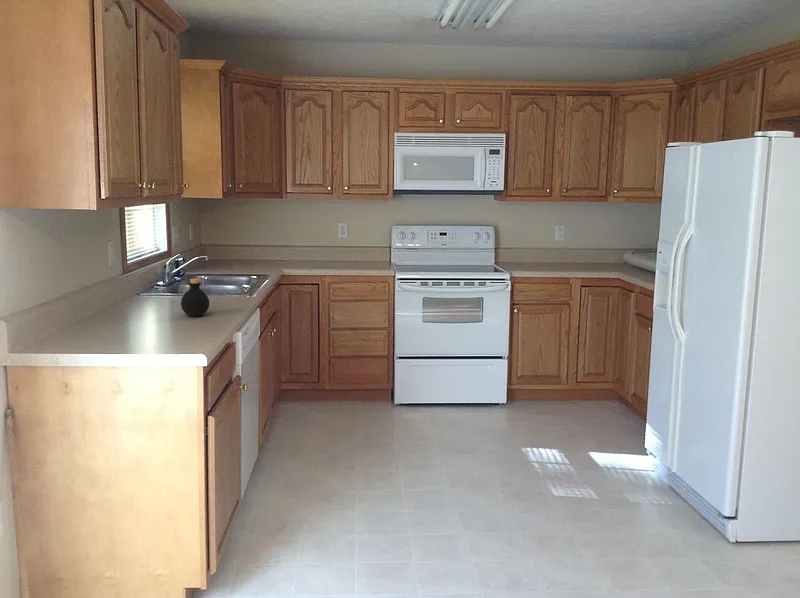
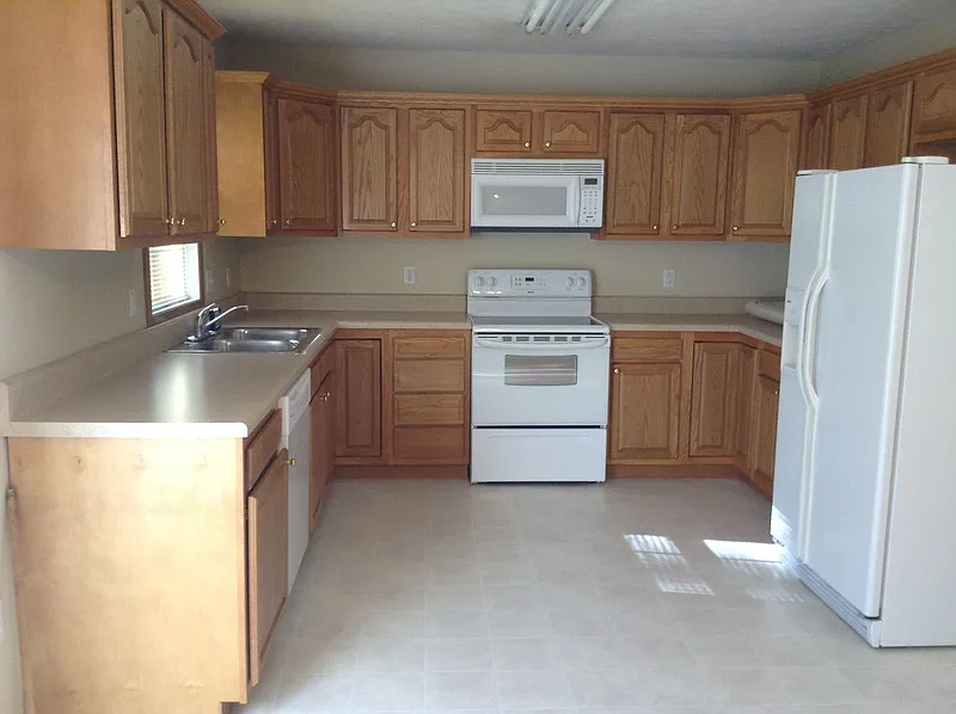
- bottle (195, 297)
